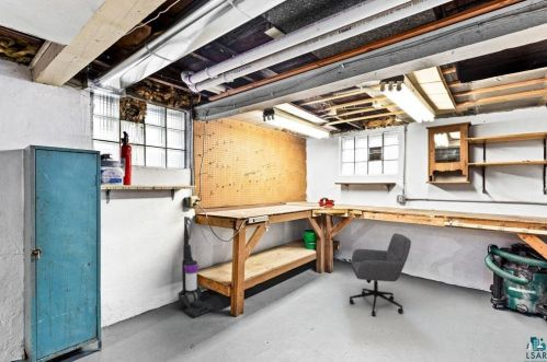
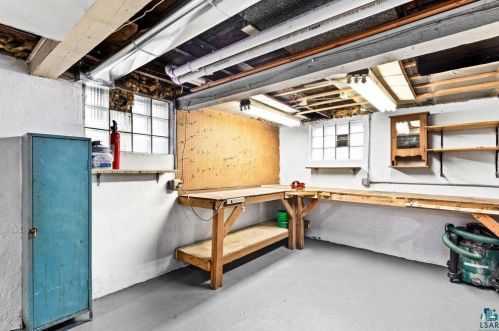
- office chair (377, 270)
- vacuum cleaner (193, 262)
